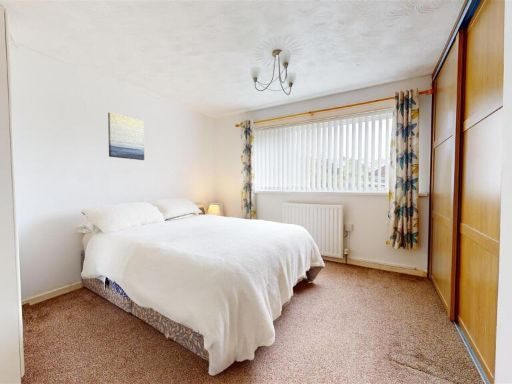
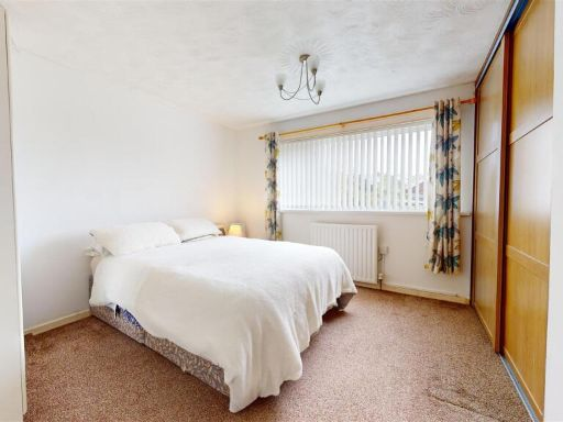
- wall art (127, 138)
